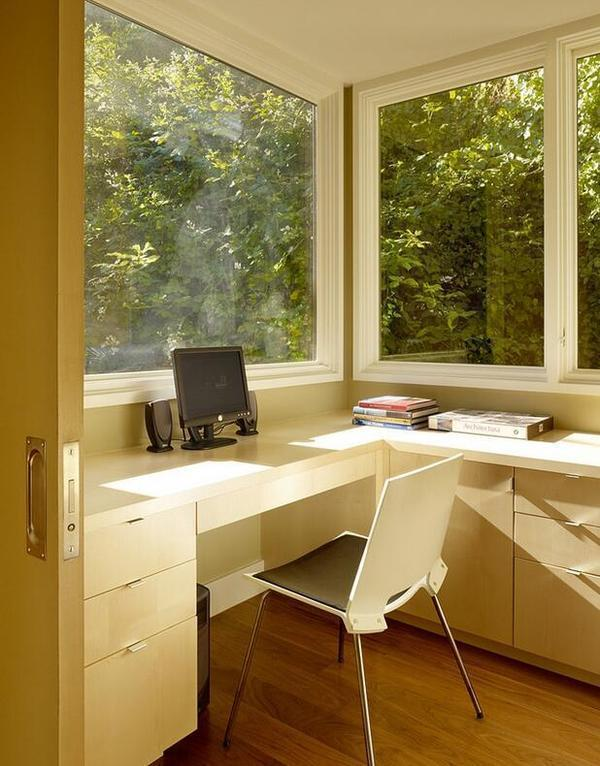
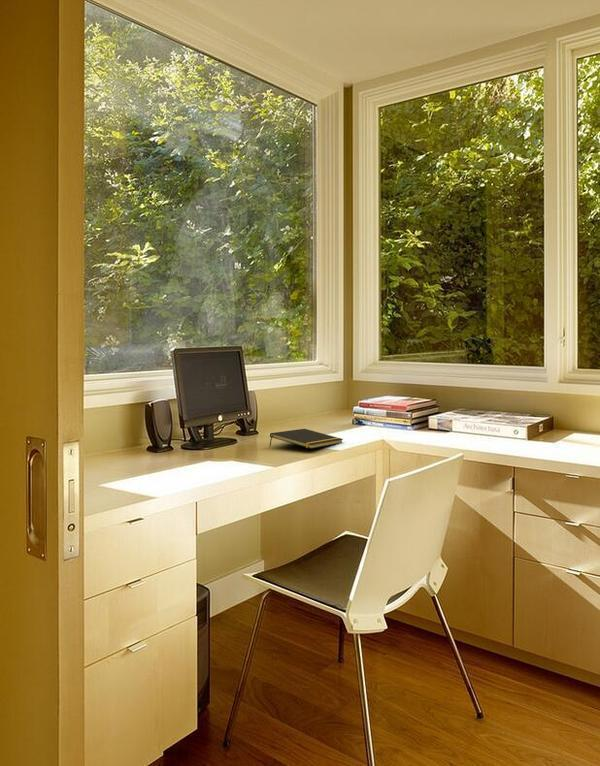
+ notepad (307, 438)
